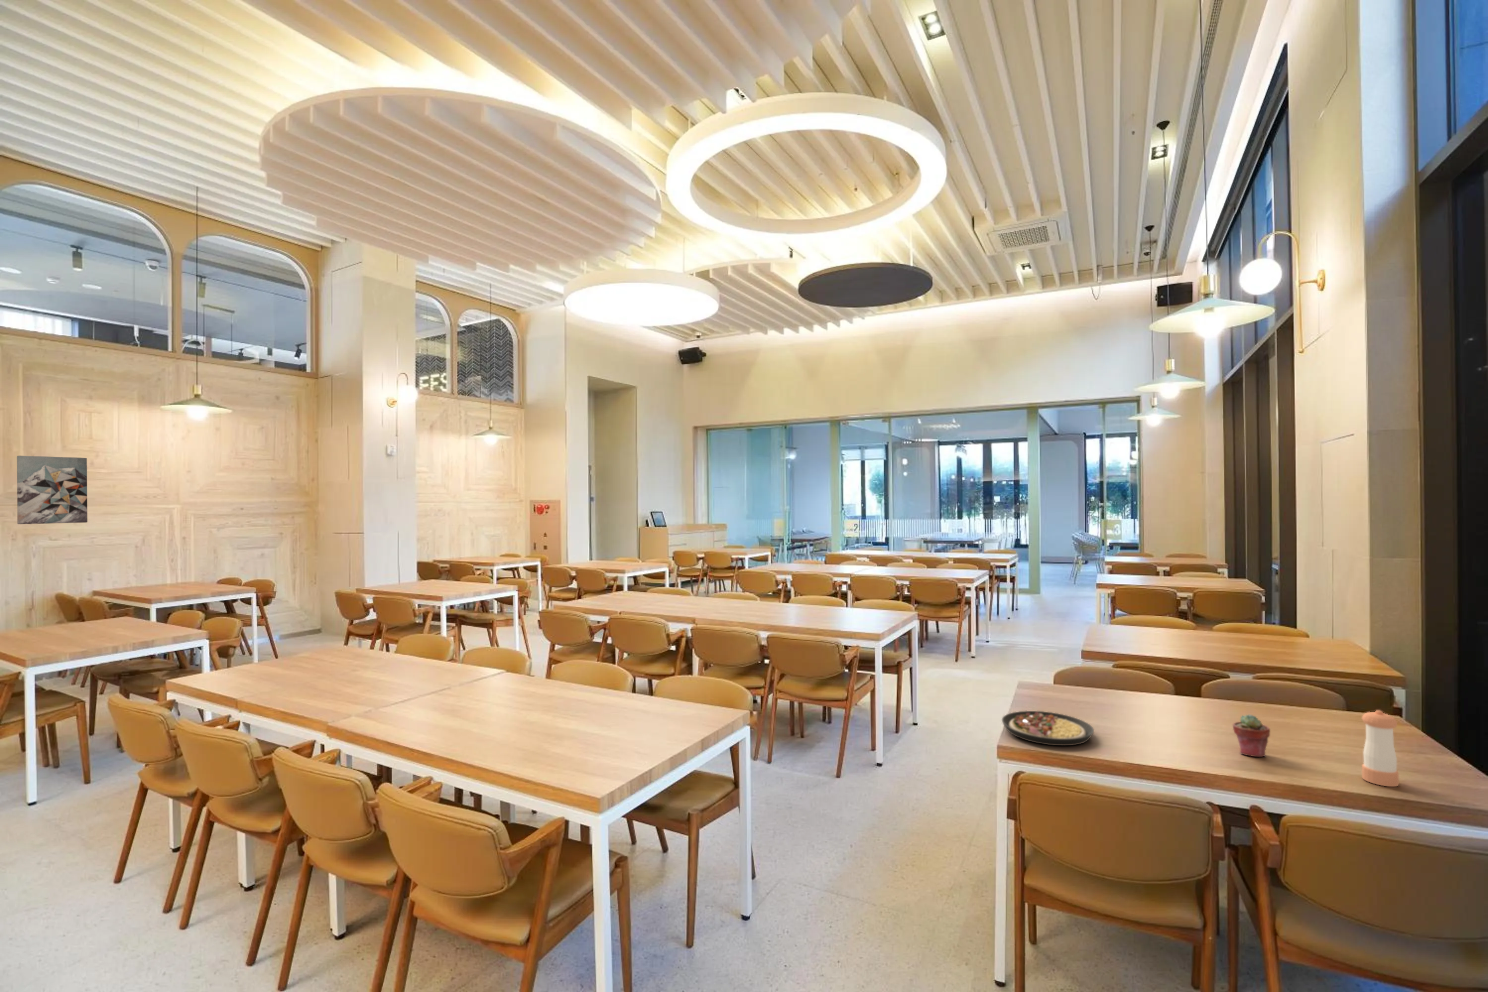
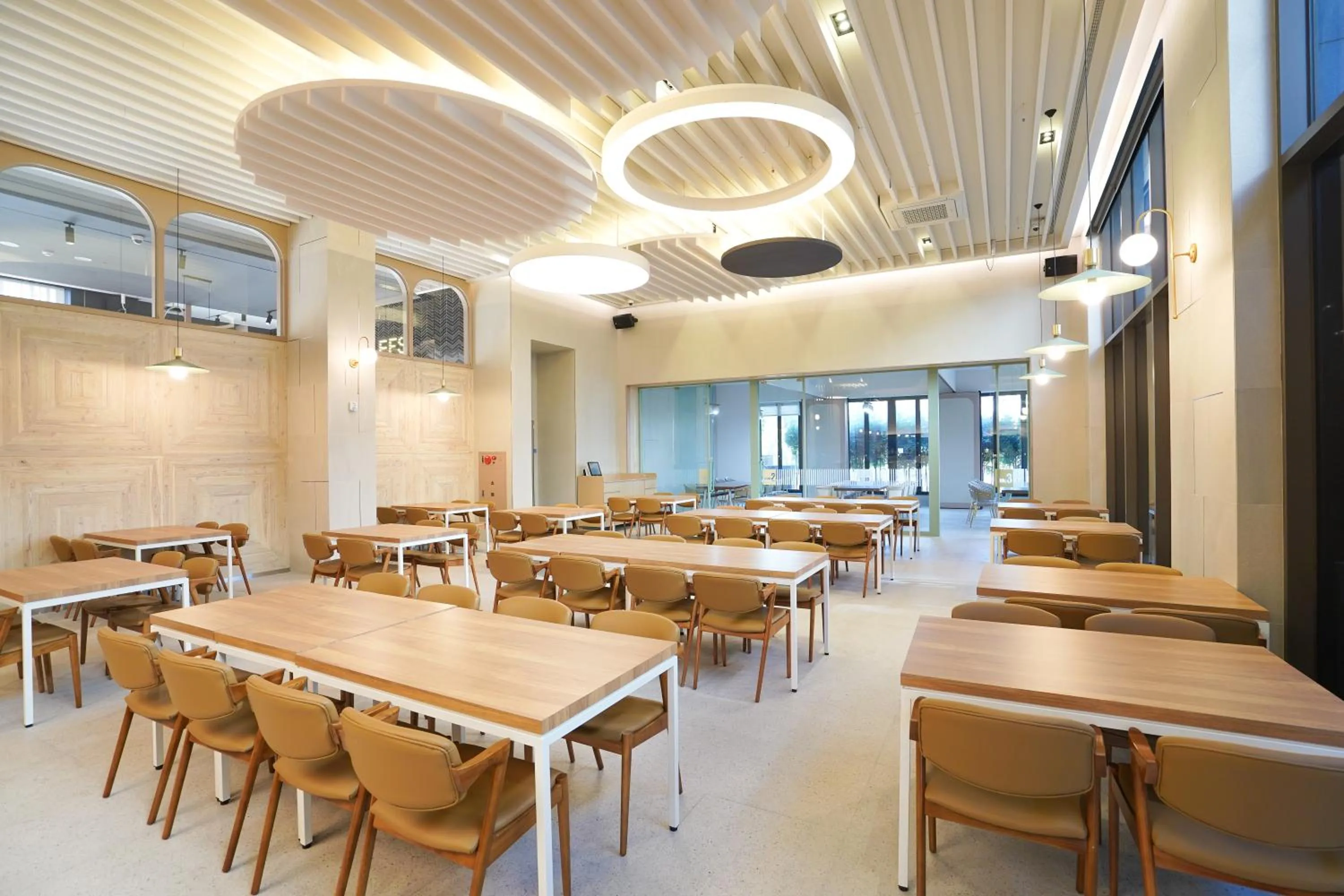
- pepper shaker (1380, 745)
- wall art (53, 490)
- potted succulent (1251, 734)
- plate (1046, 725)
